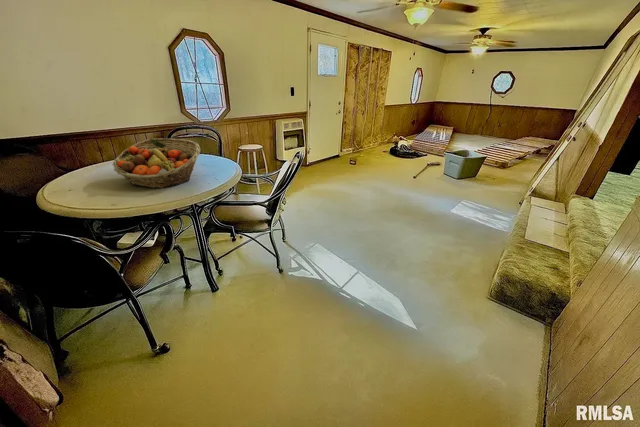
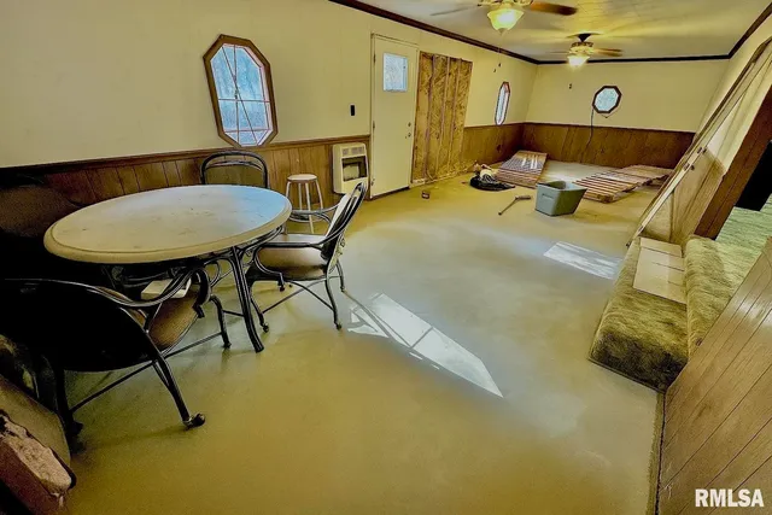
- fruit basket (159, 162)
